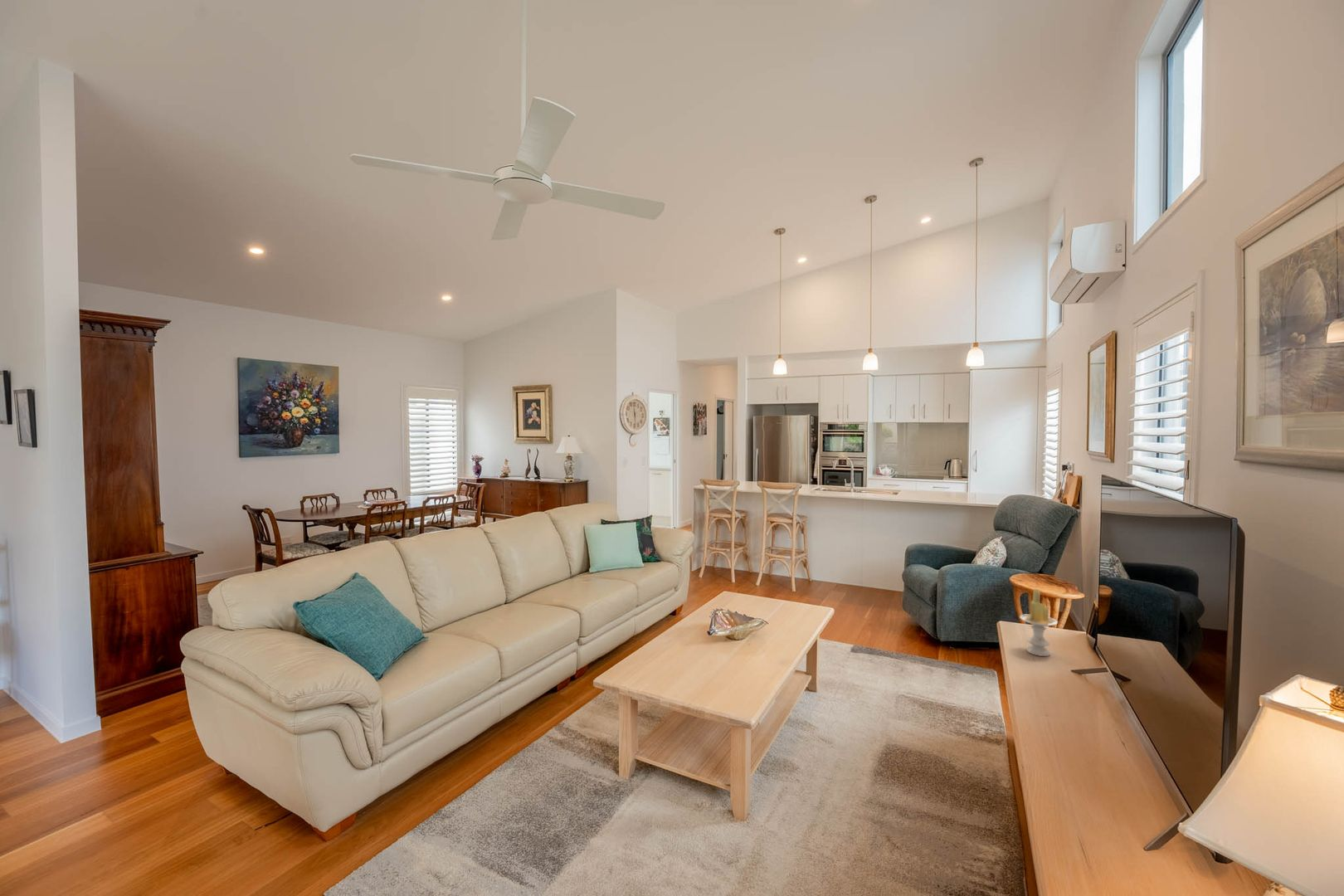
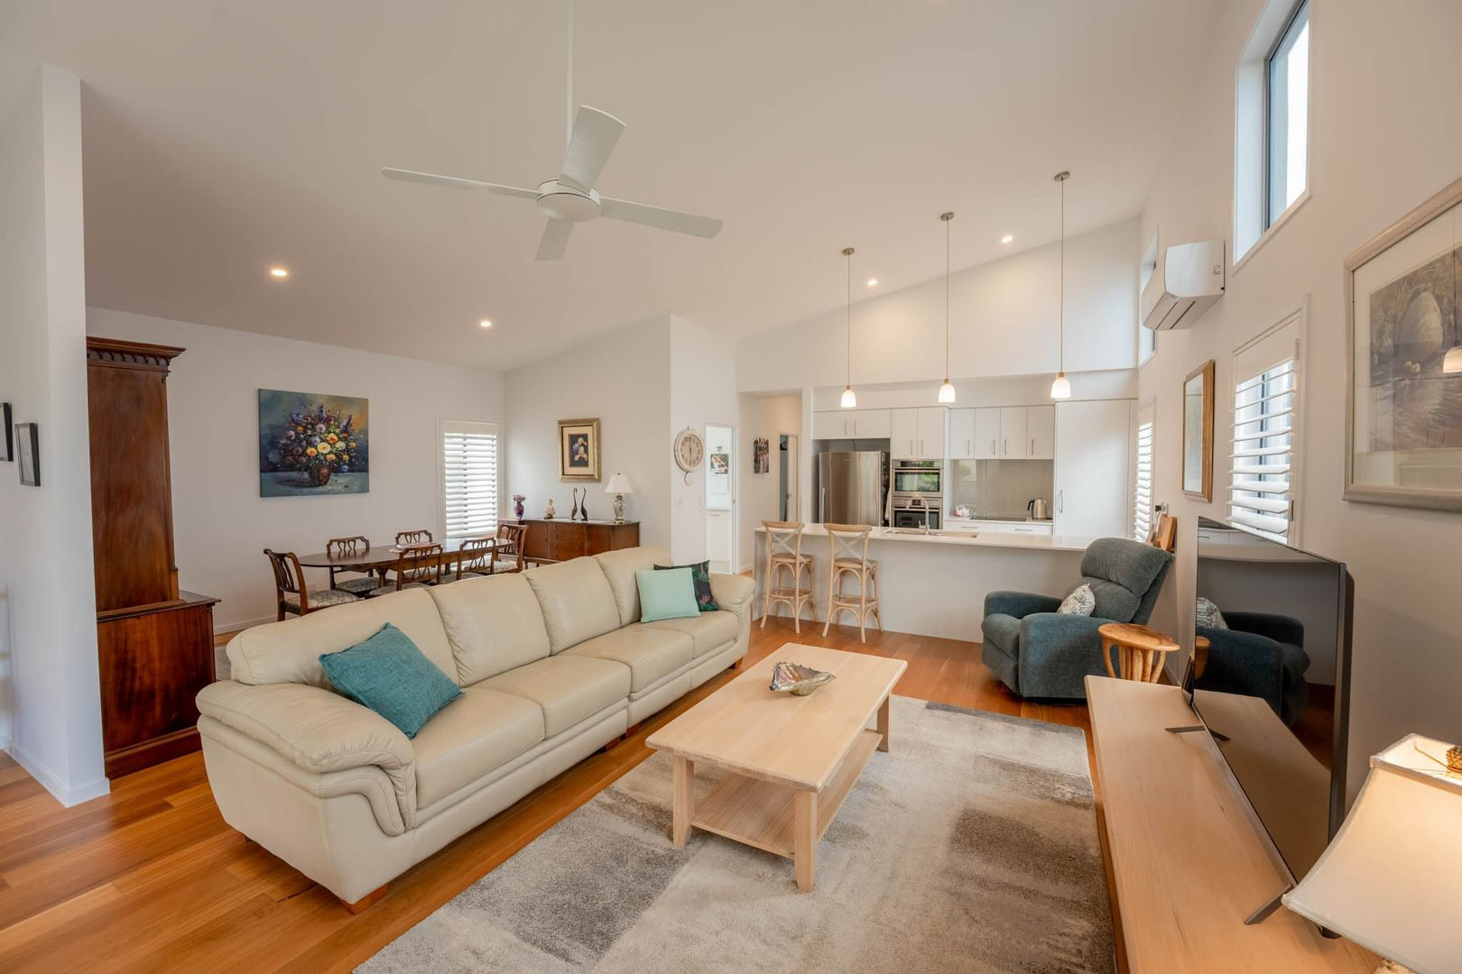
- candle (1038, 621)
